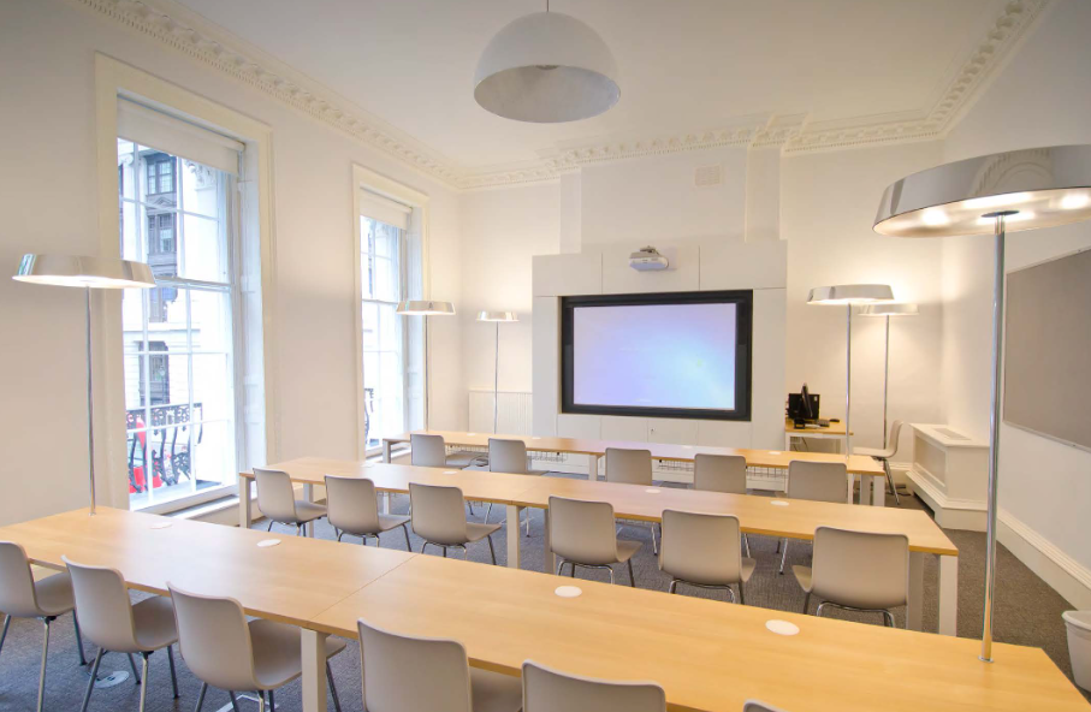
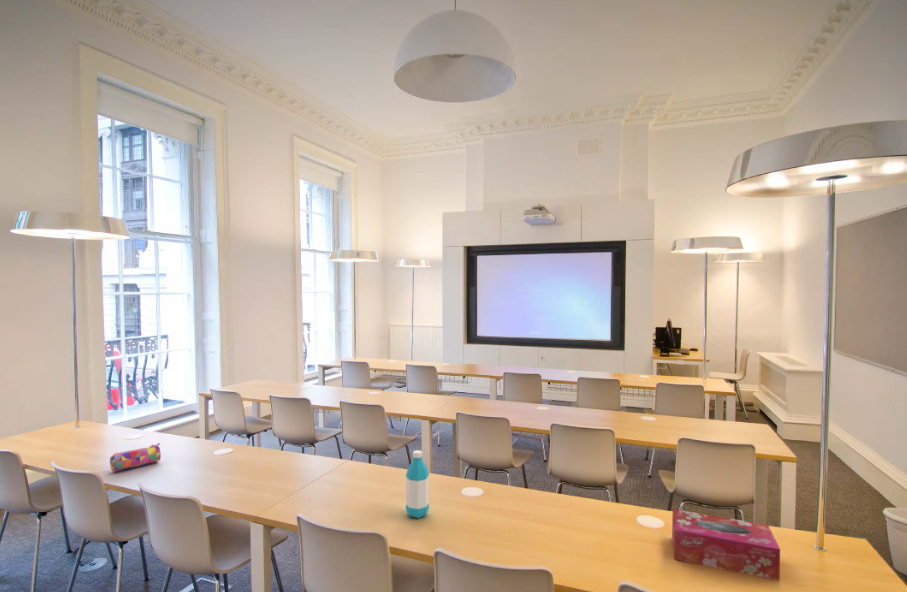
+ tissue box (721, 542)
+ water bottle (417, 482)
+ pencil case (136, 457)
